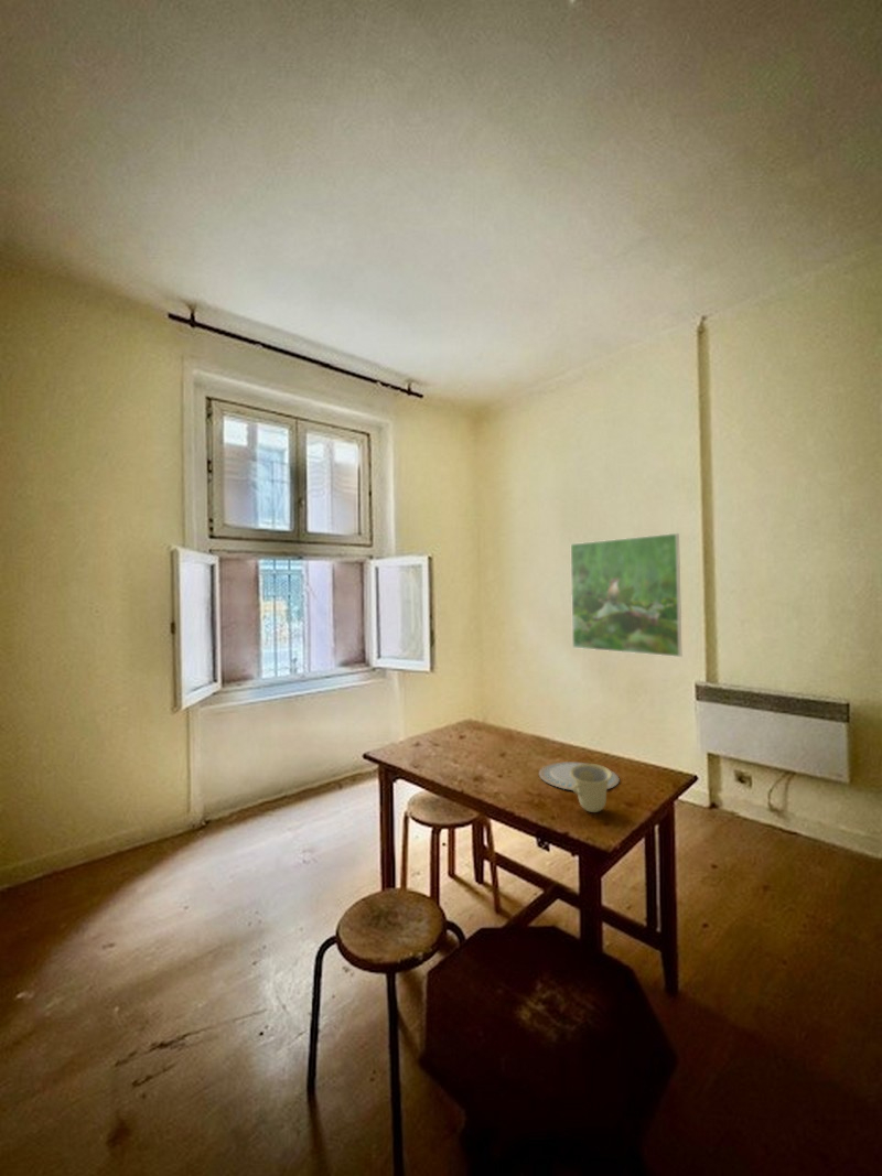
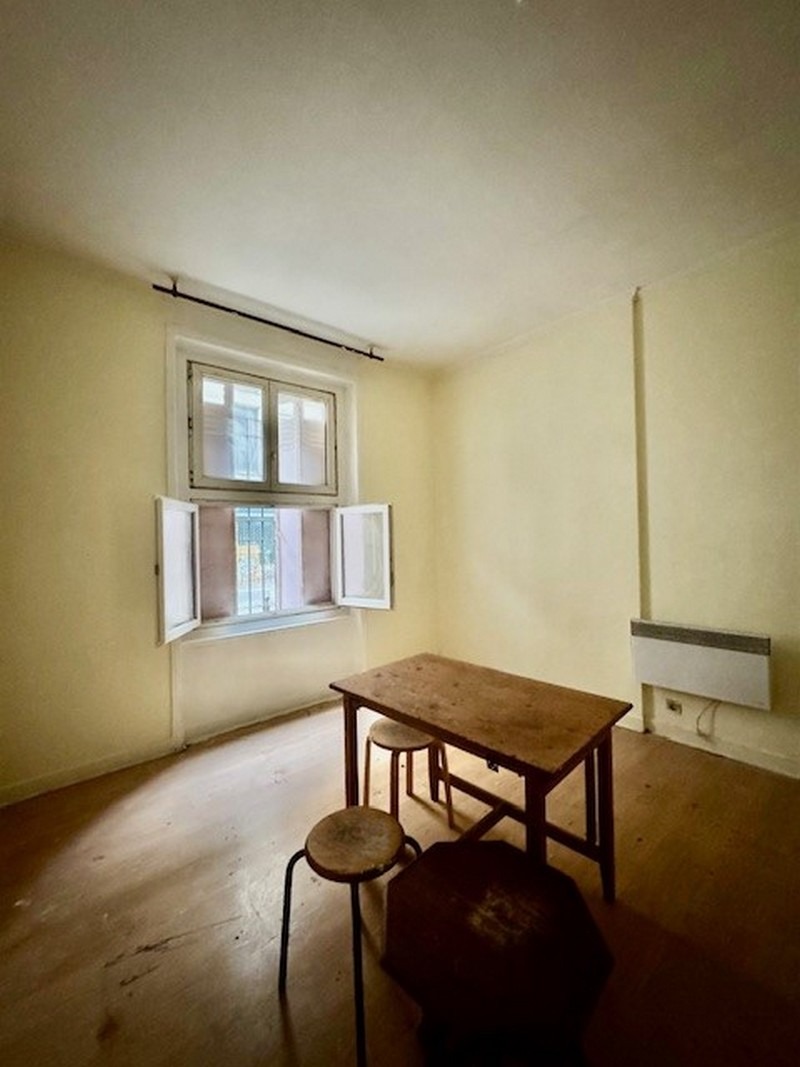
- cup (591, 790)
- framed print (621, 595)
- chinaware (572, 778)
